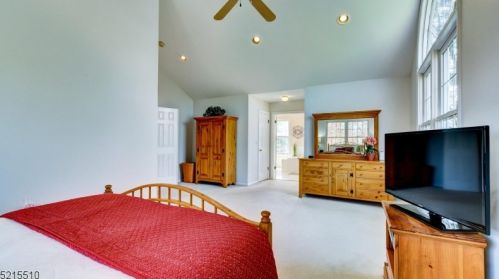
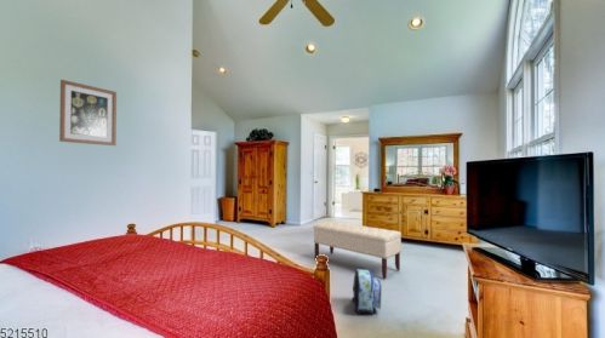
+ backpack (366, 288)
+ wall art (90, 114)
+ bench (354, 245)
